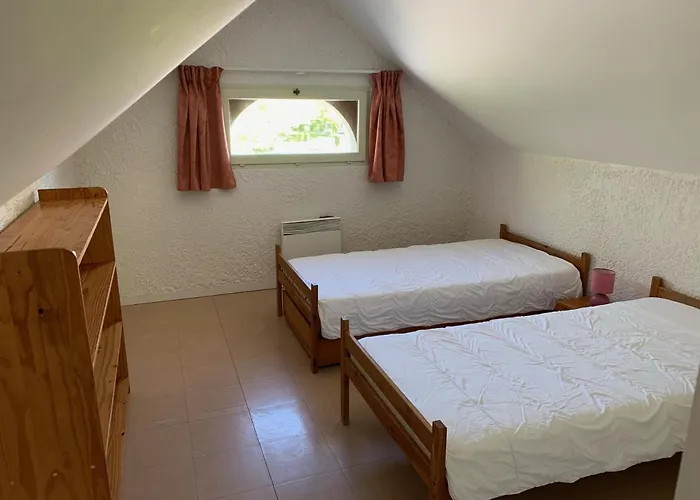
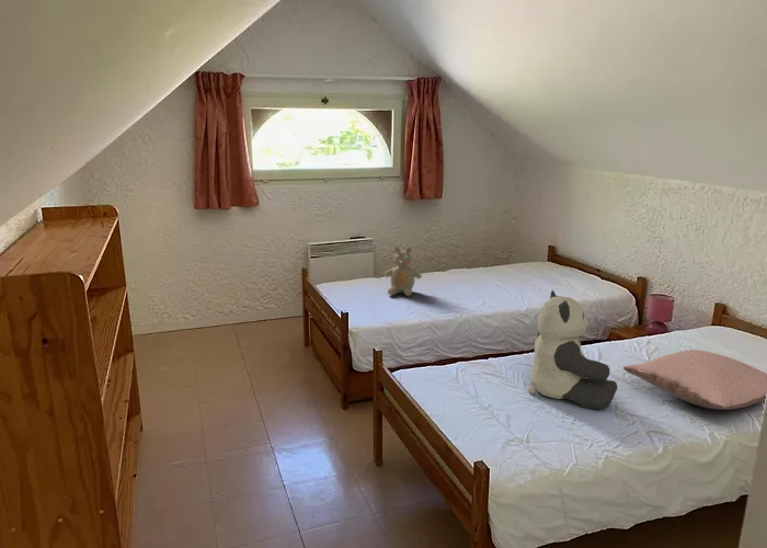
+ pillow (707, 377)
+ teddy bear (564, 342)
+ teddy bear (401, 271)
